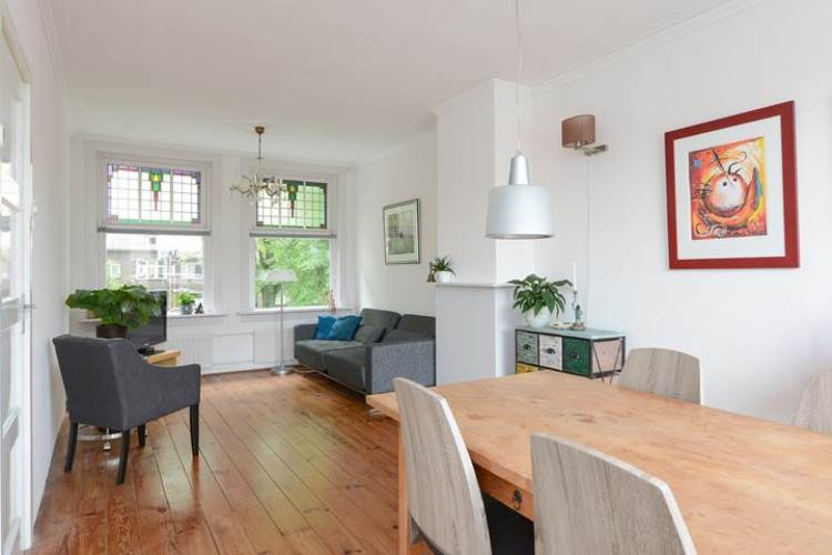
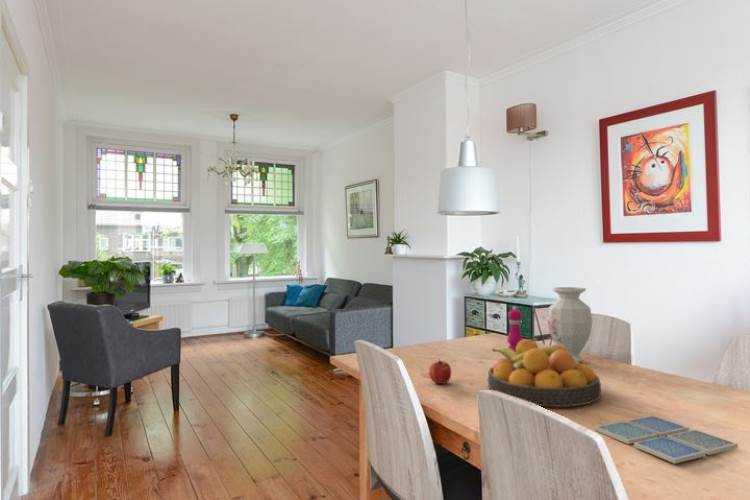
+ vase (569, 324)
+ pepper mill (515, 328)
+ drink coaster (662, 436)
+ fruit (440, 371)
+ fruit bowl (541, 367)
